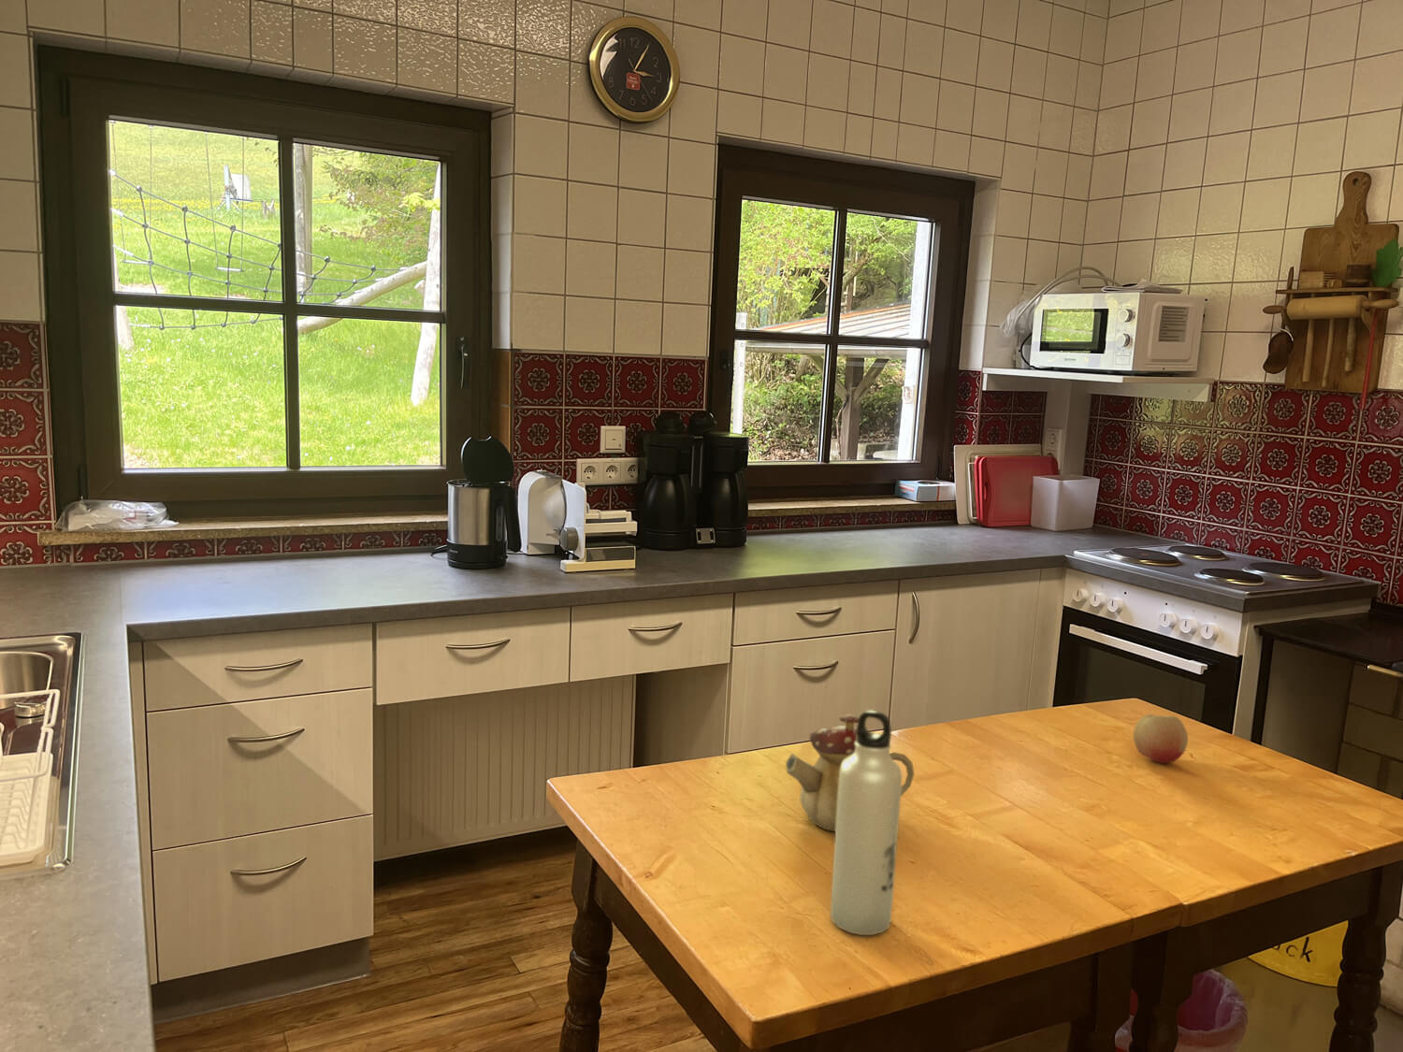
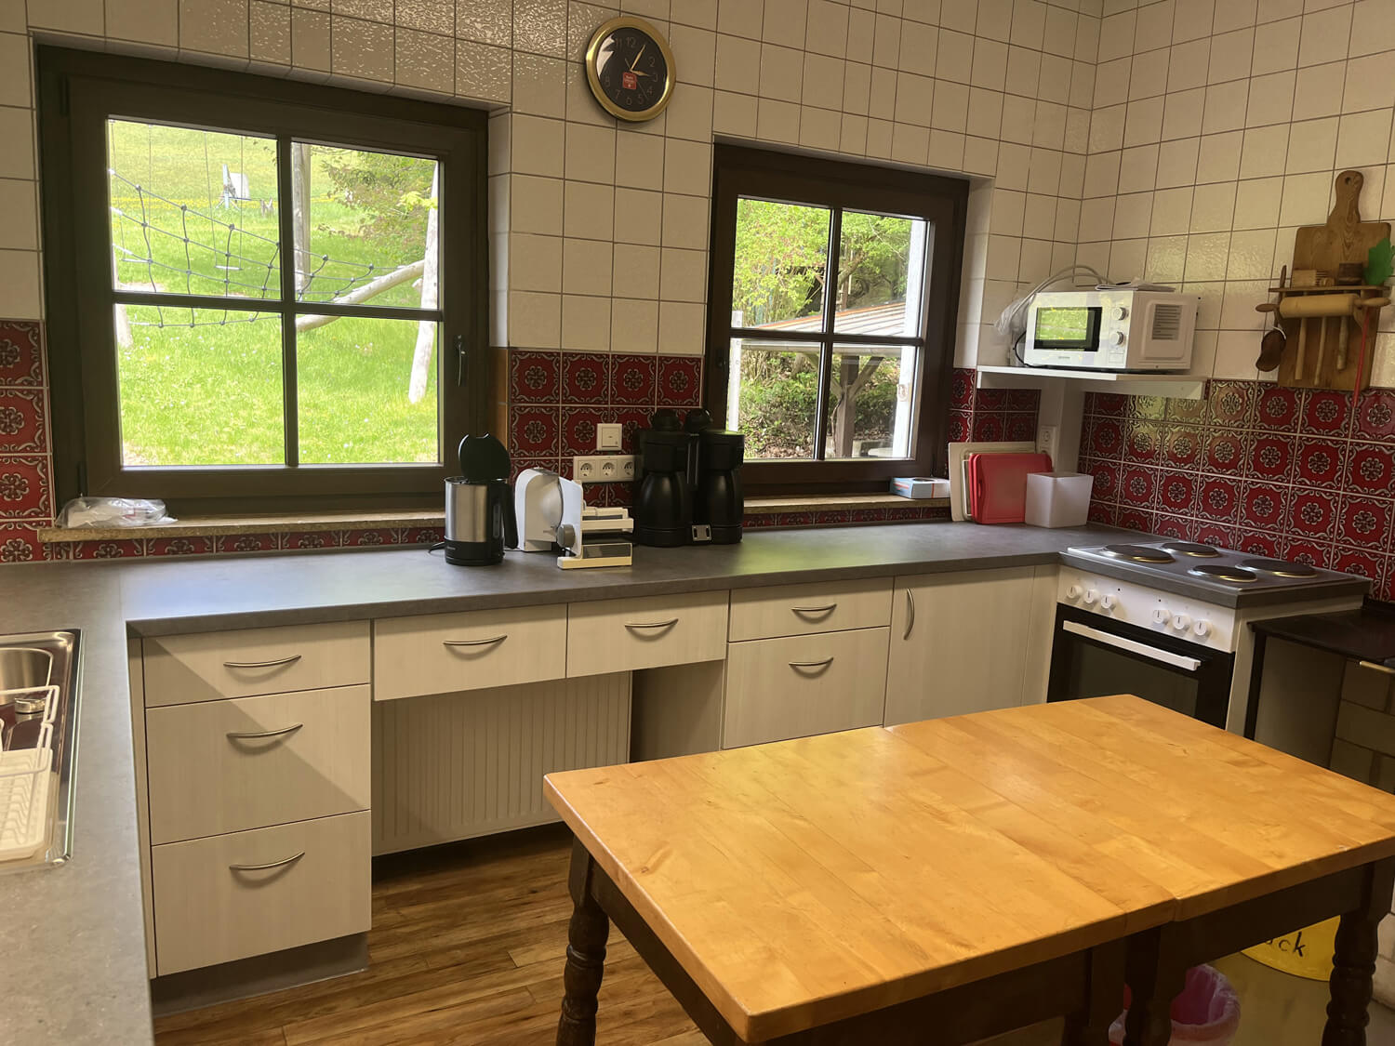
- fruit (1160, 737)
- teapot (848, 757)
- water bottle (867, 818)
